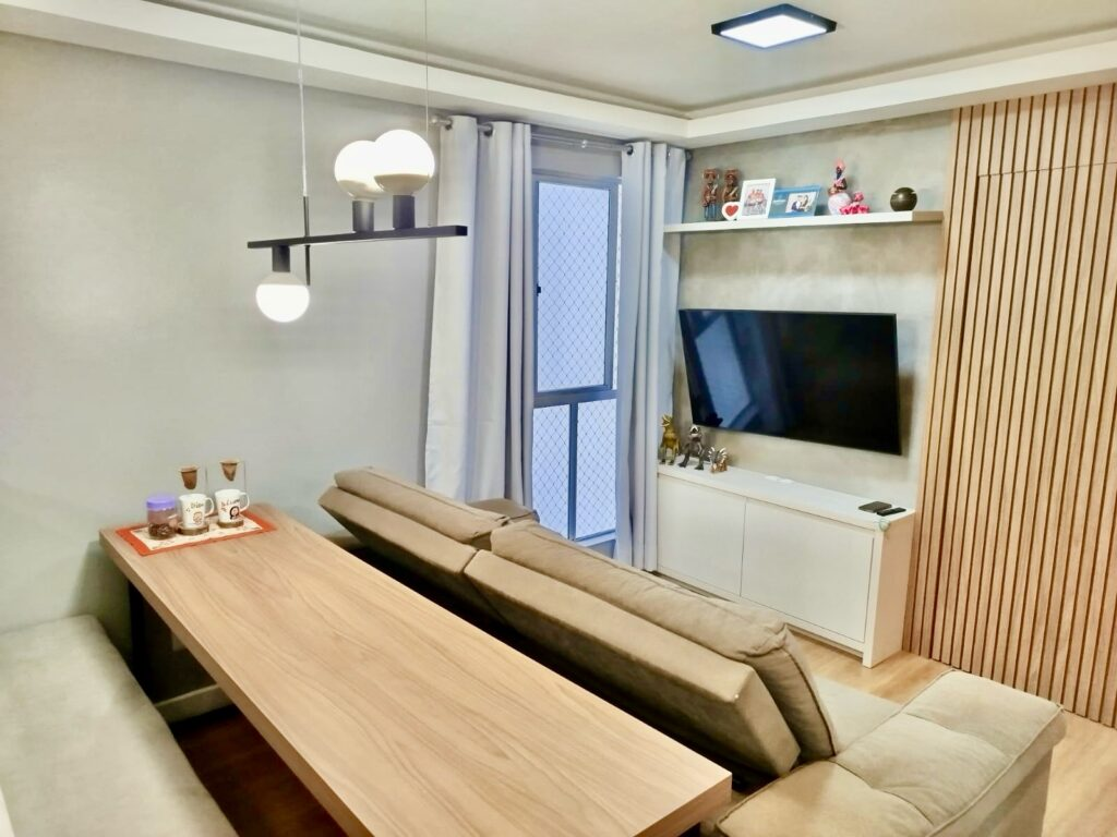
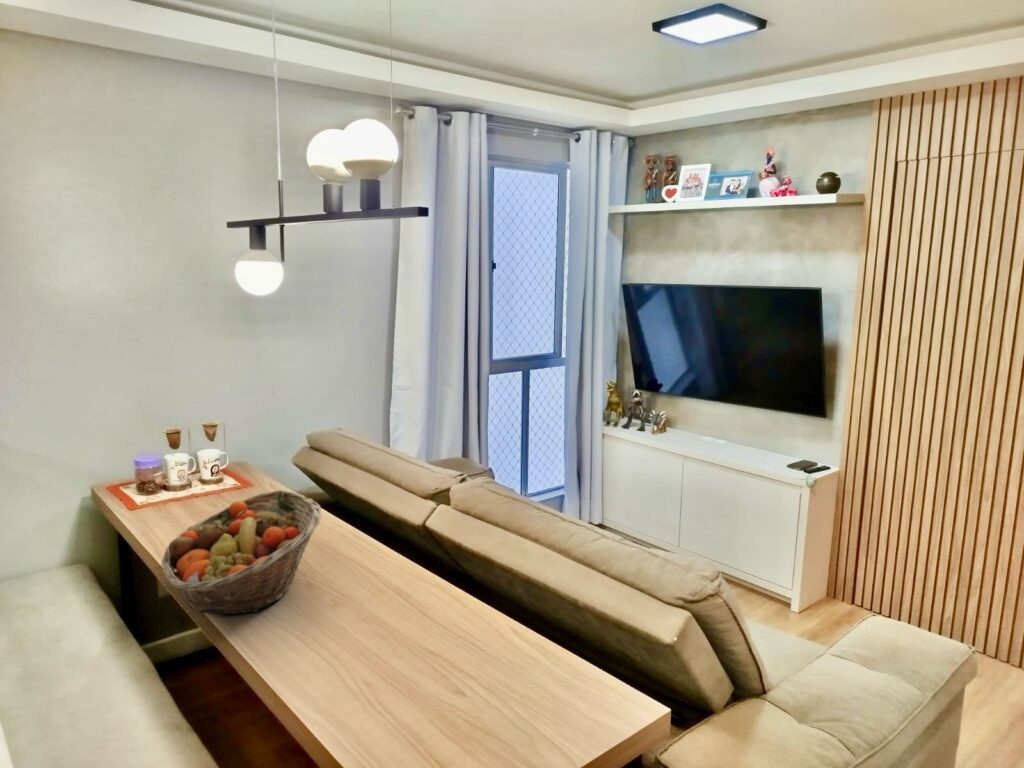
+ fruit basket (243, 548)
